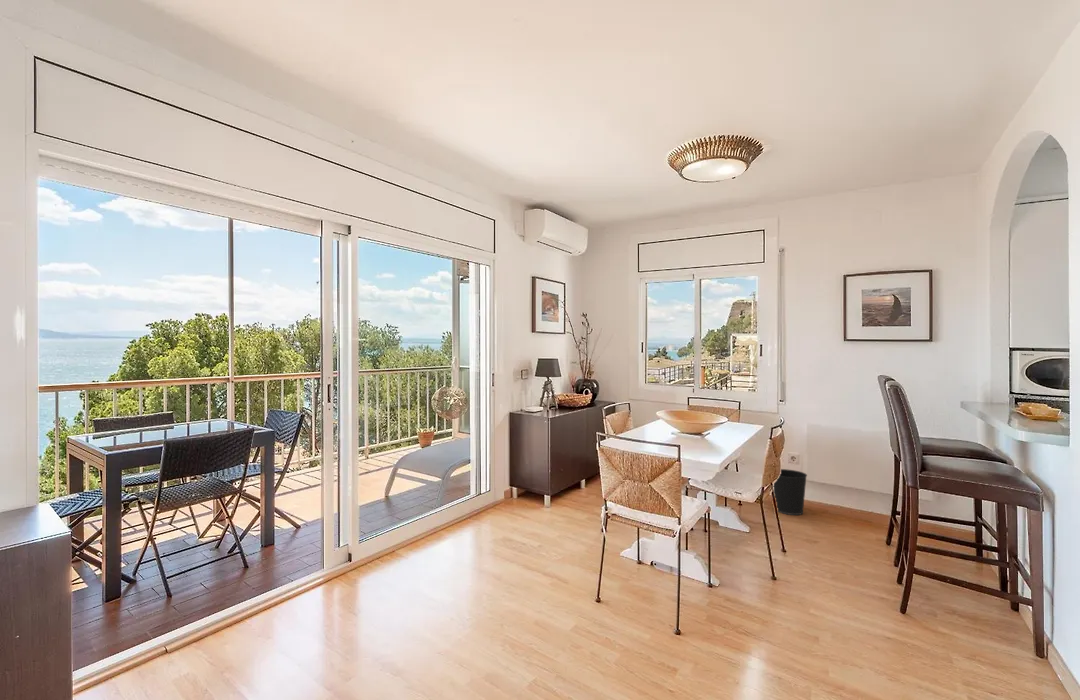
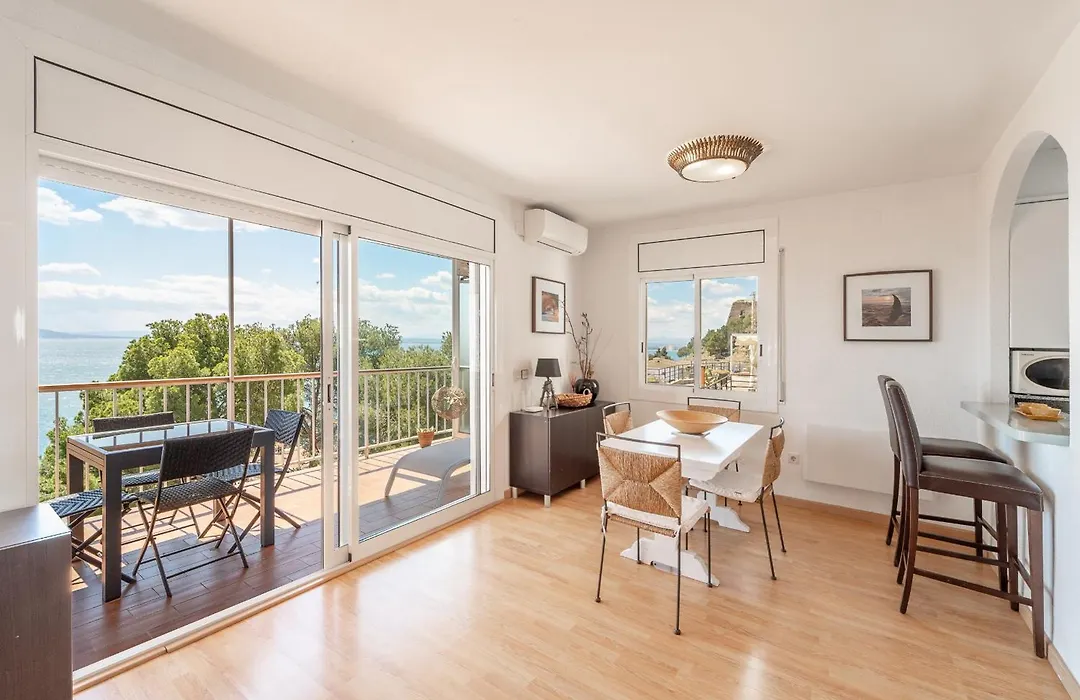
- wastebasket (788, 491)
